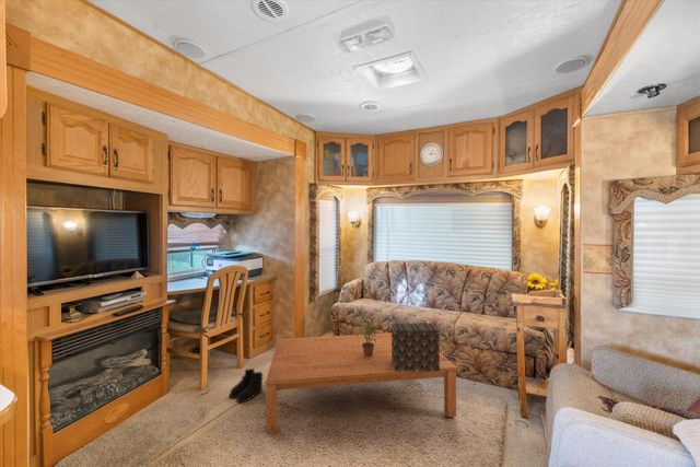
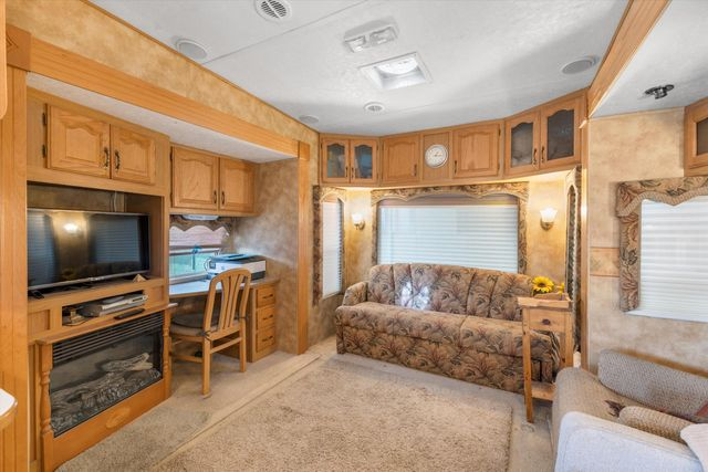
- boots (246, 383)
- decorative box (415, 346)
- coffee table (357, 373)
- potted plant (370, 332)
